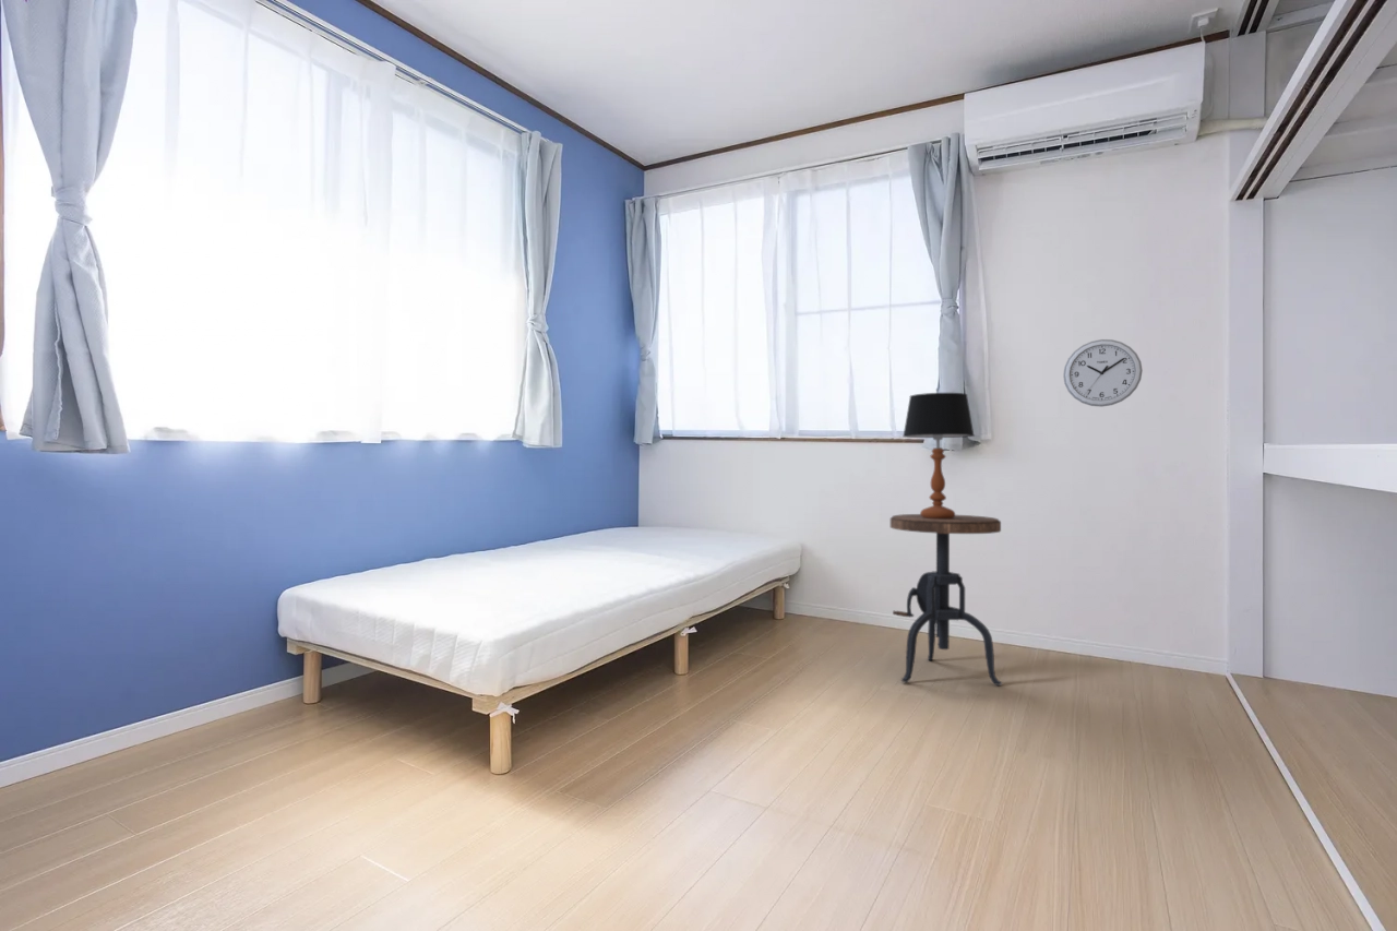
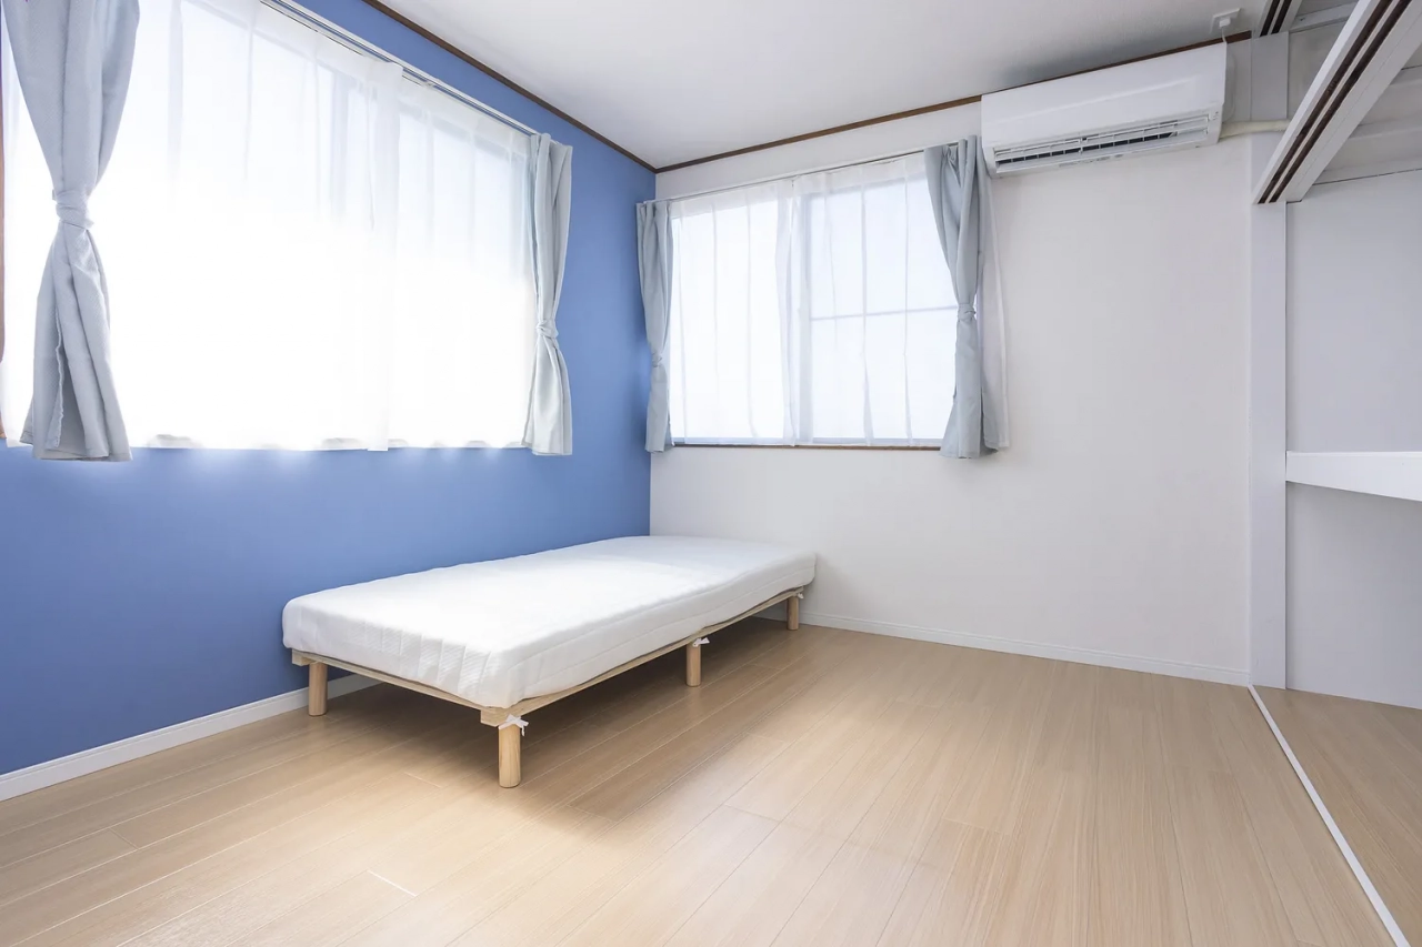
- table lamp (938, 456)
- side table (944, 596)
- wall clock (1101, 372)
